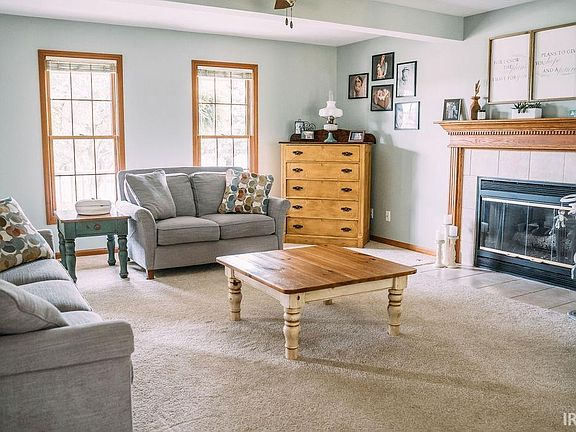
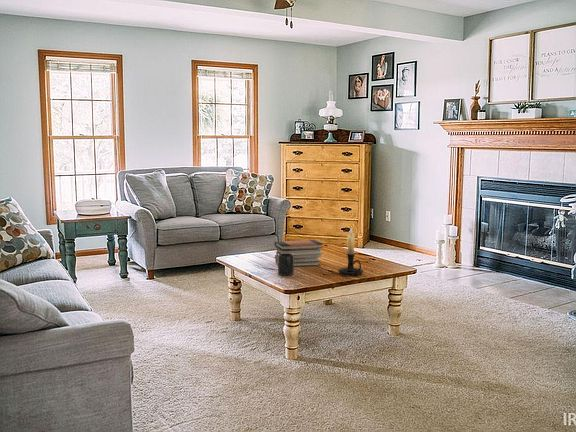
+ book stack (298, 253)
+ candle holder (352, 251)
+ mug (286, 265)
